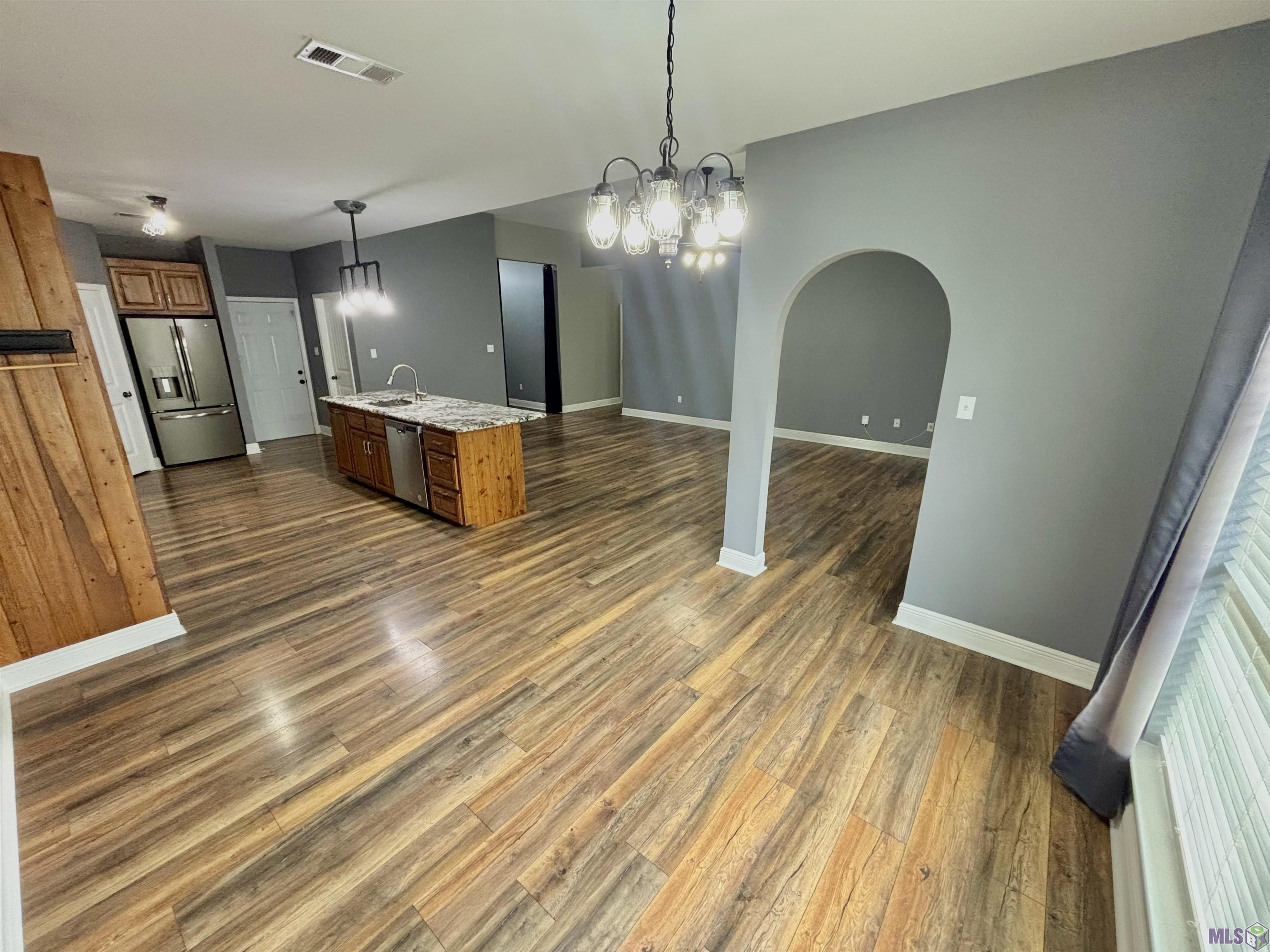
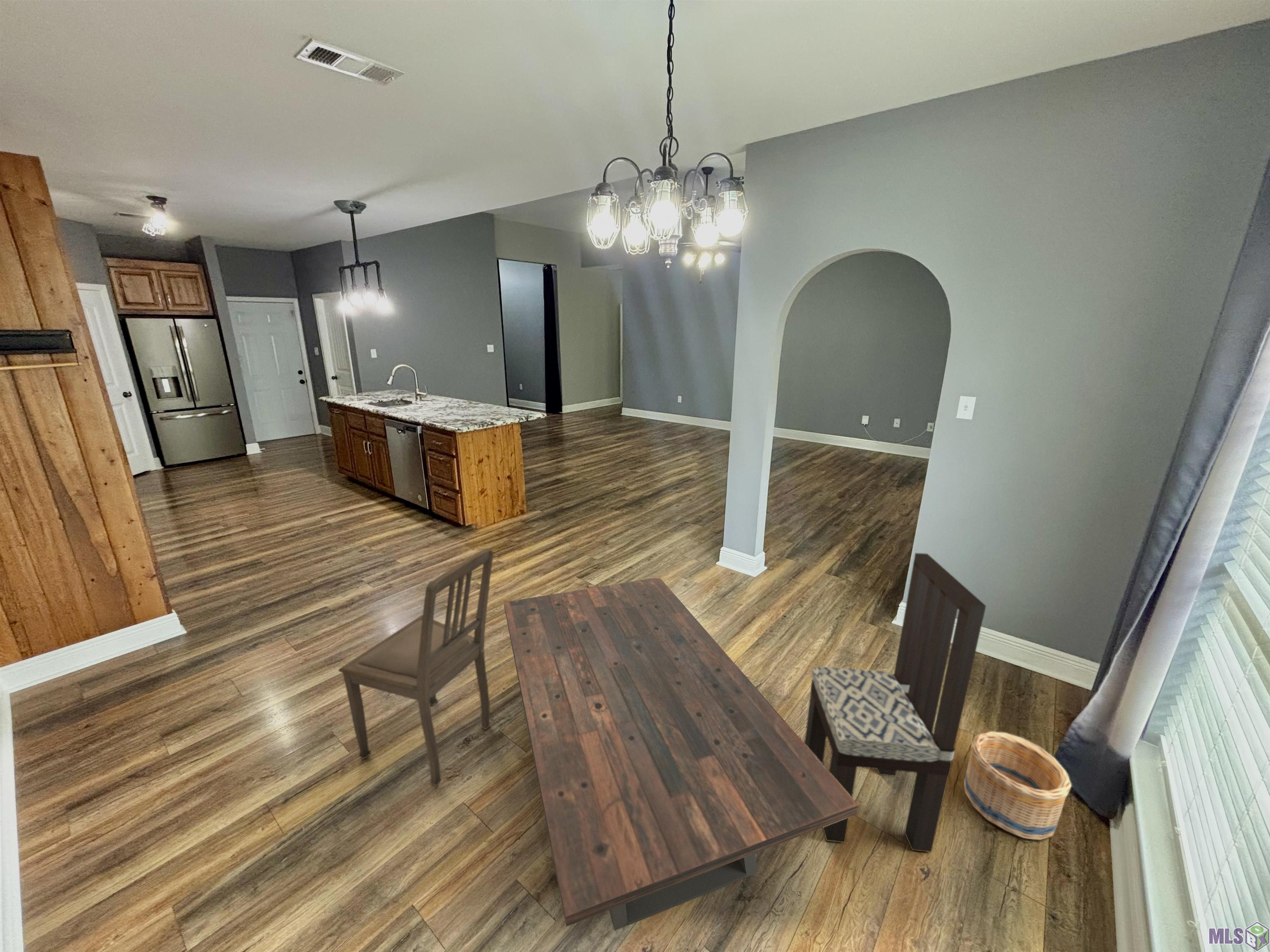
+ dining chair (878, 694)
+ basket (1014, 782)
+ coffee table (632, 720)
+ dining chair (422, 652)
